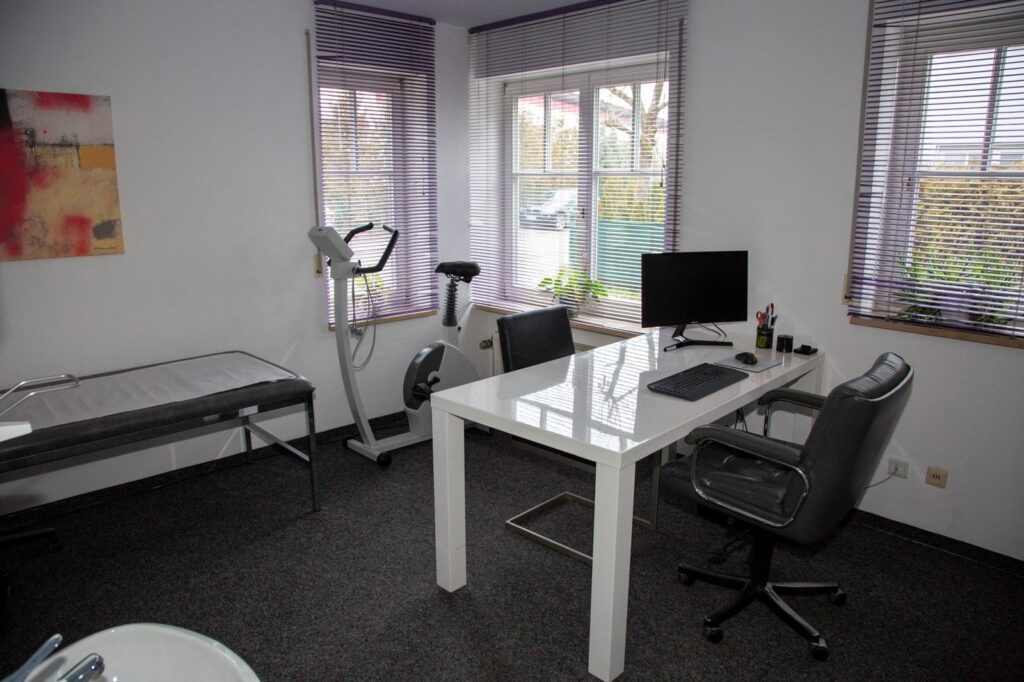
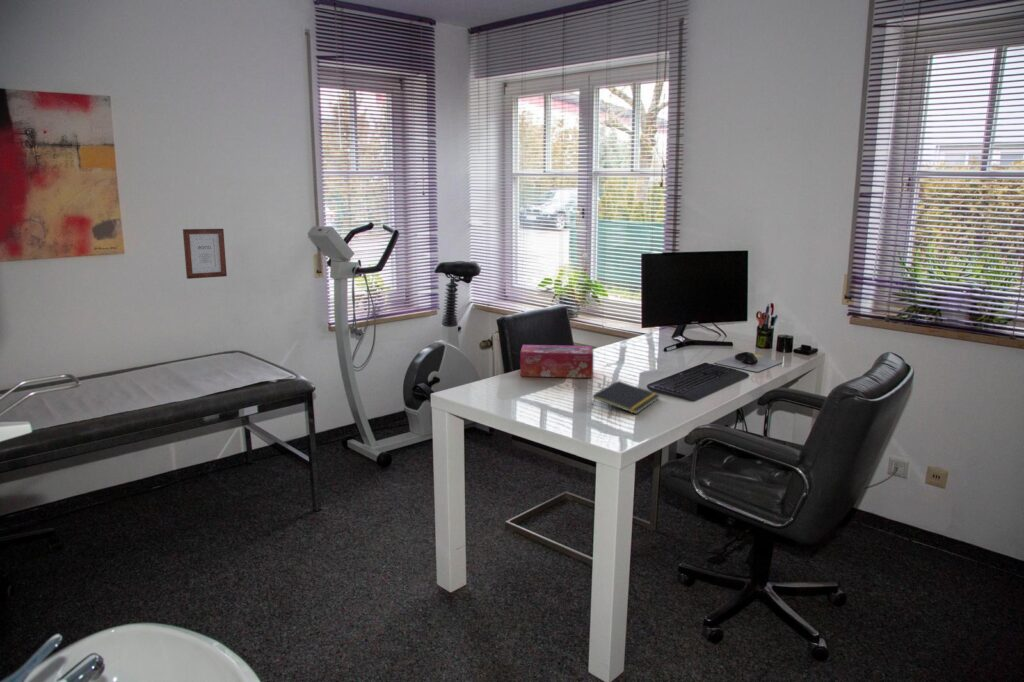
+ notepad (626, 396)
+ tissue box (556, 360)
+ picture frame (205, 253)
